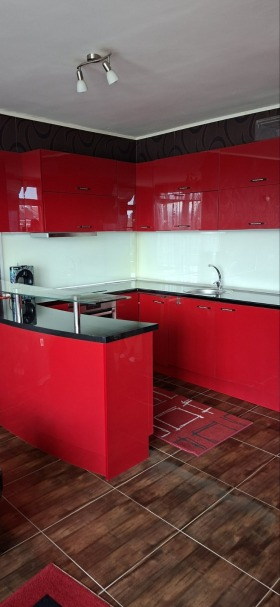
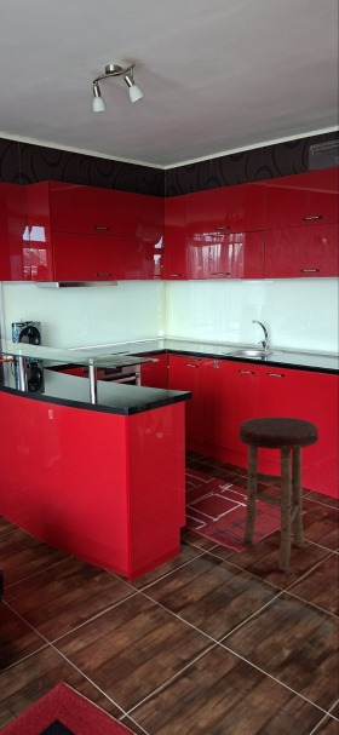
+ stool (281, 490)
